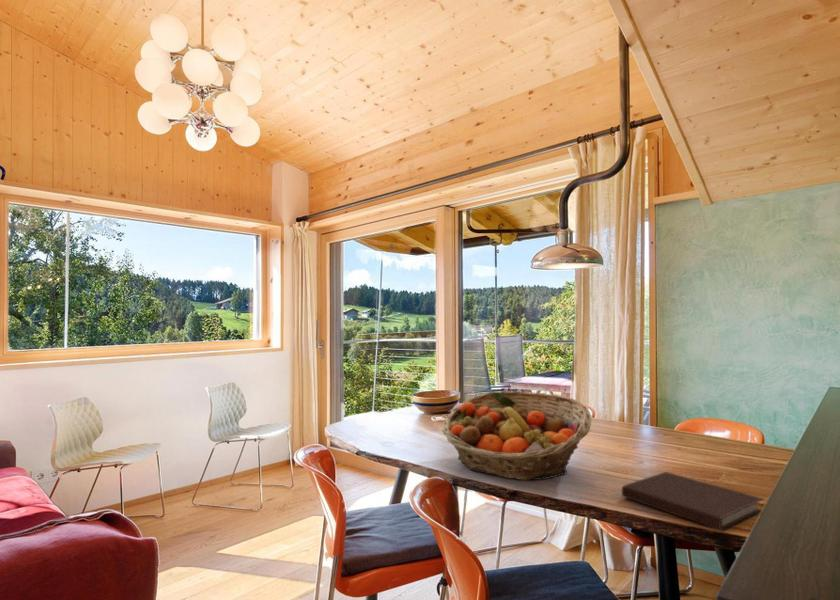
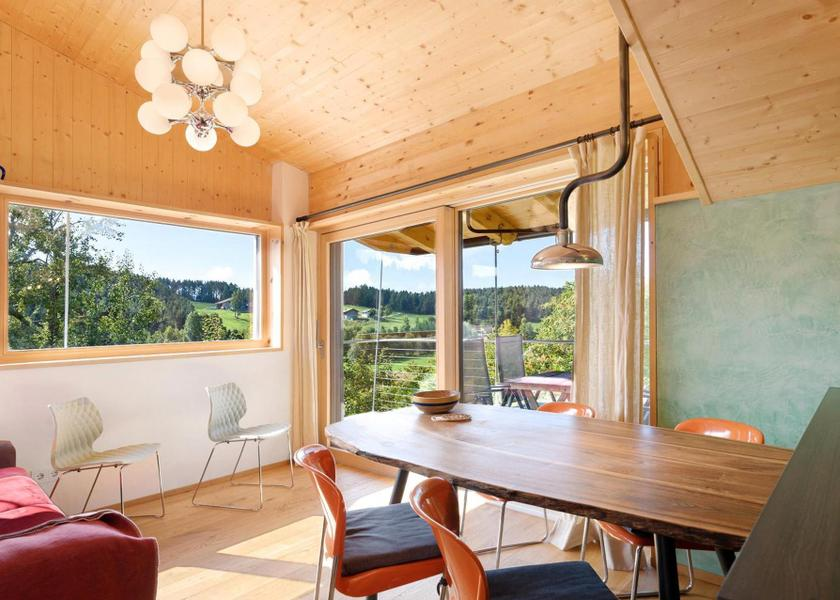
- fruit basket (514, 431)
- notebook (690, 498)
